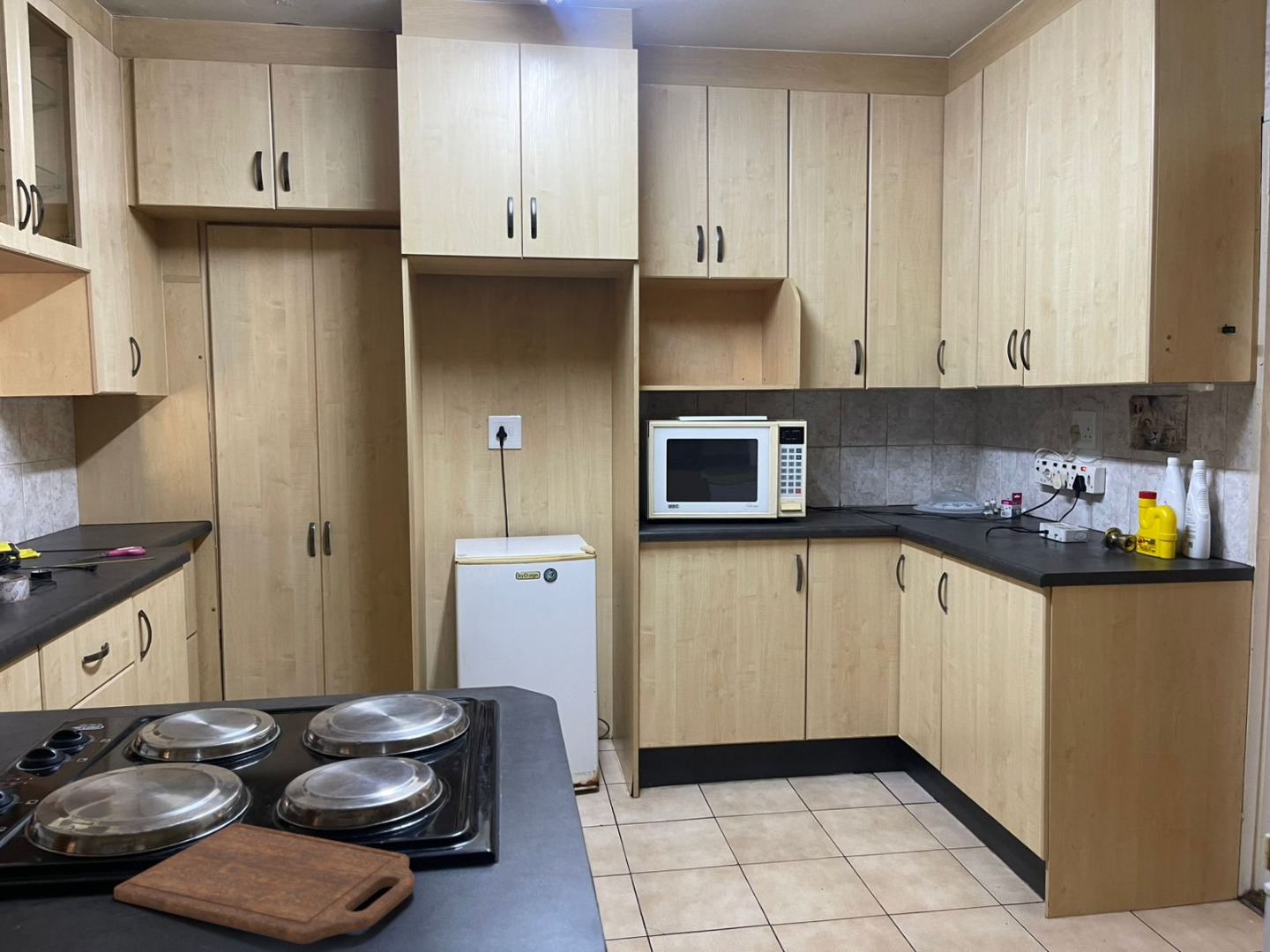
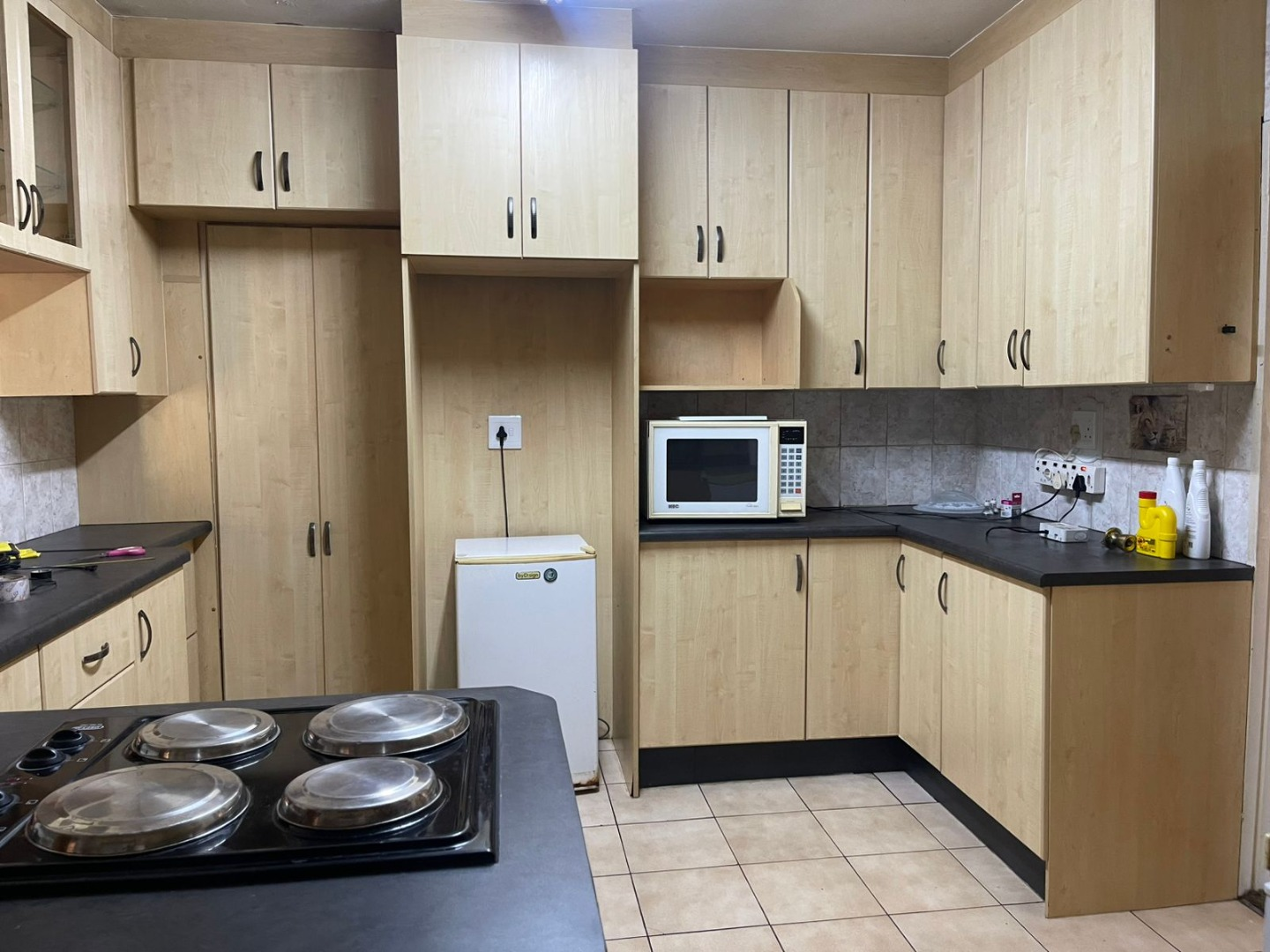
- cutting board (280, 879)
